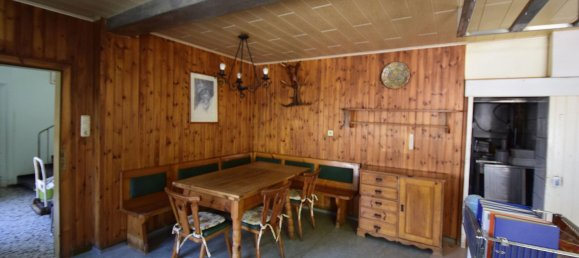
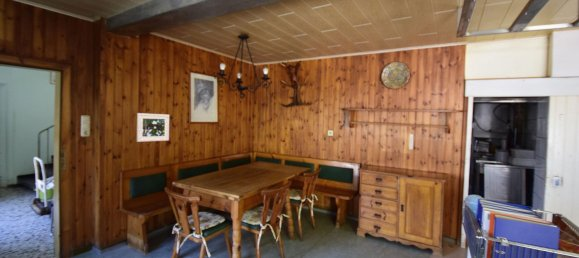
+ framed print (153, 127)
